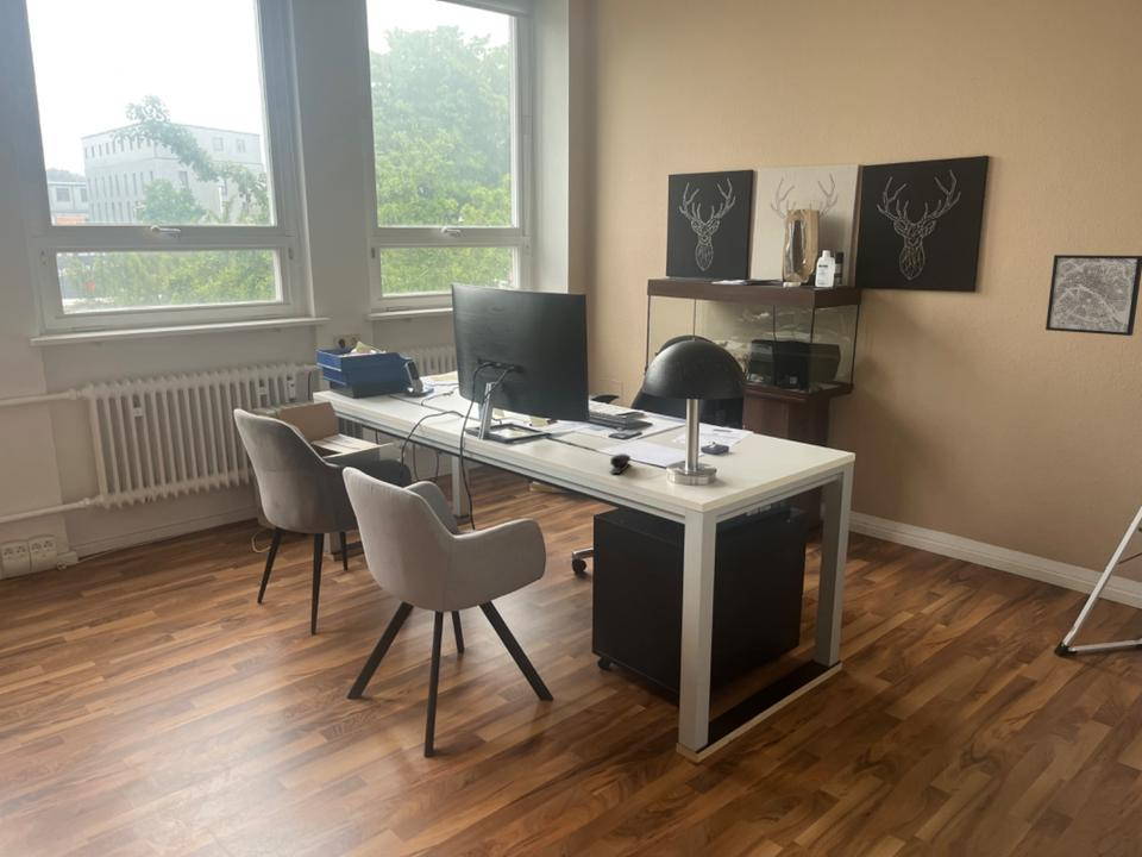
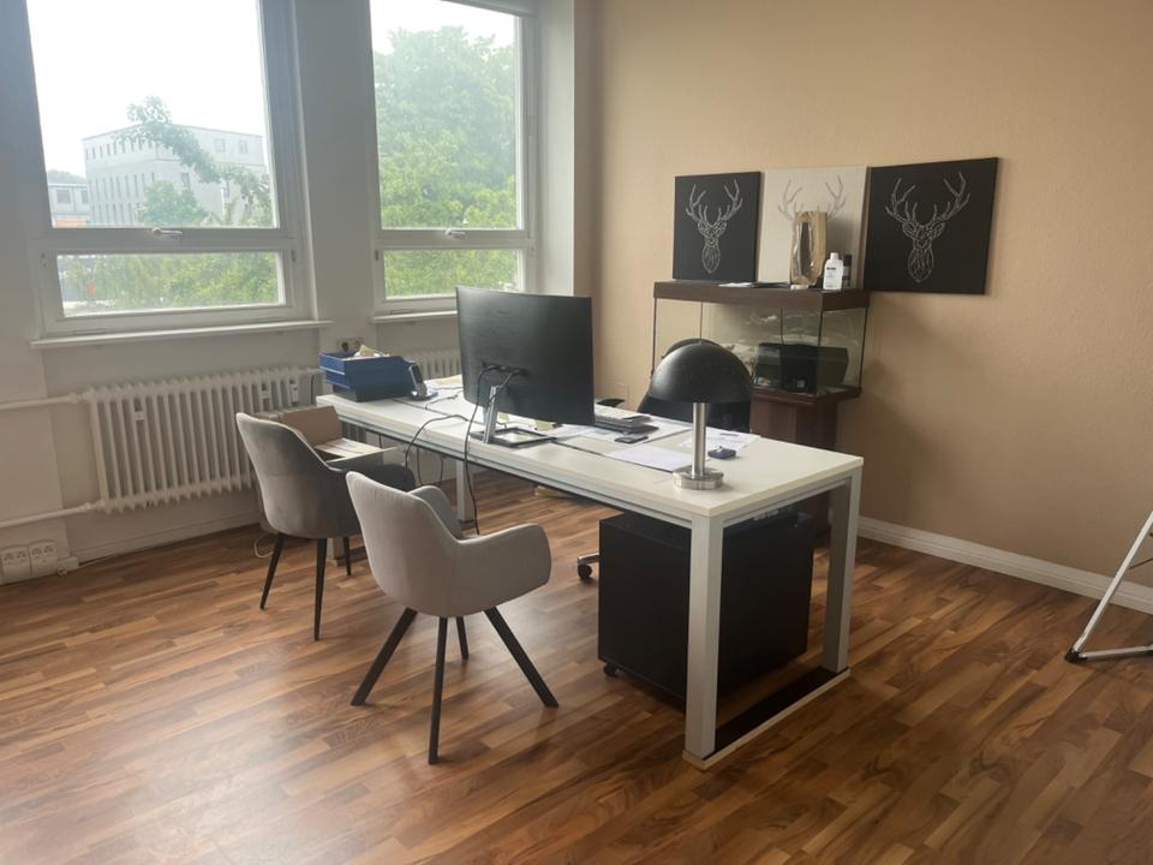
- stapler (620, 461)
- wall art (1092, 294)
